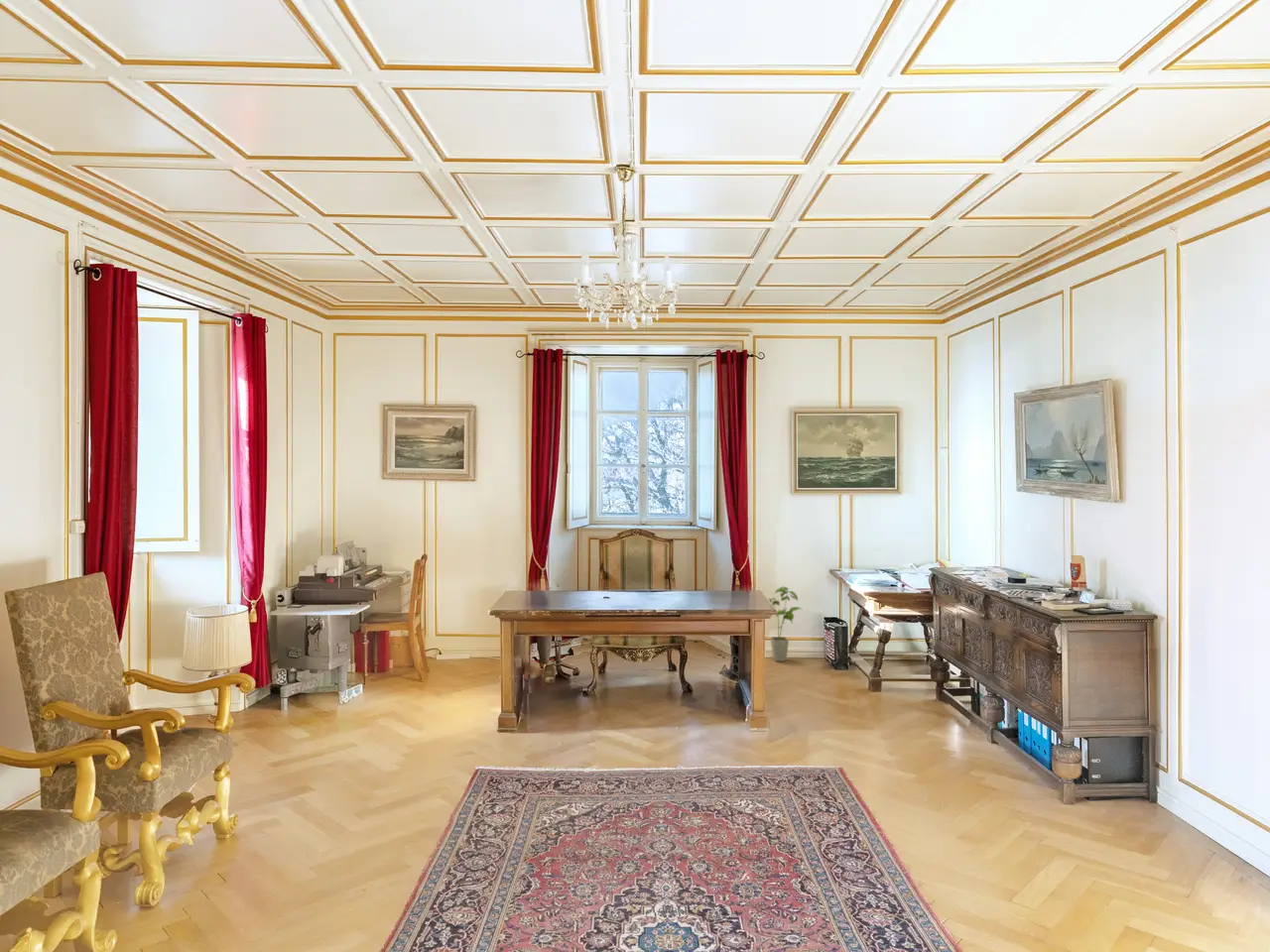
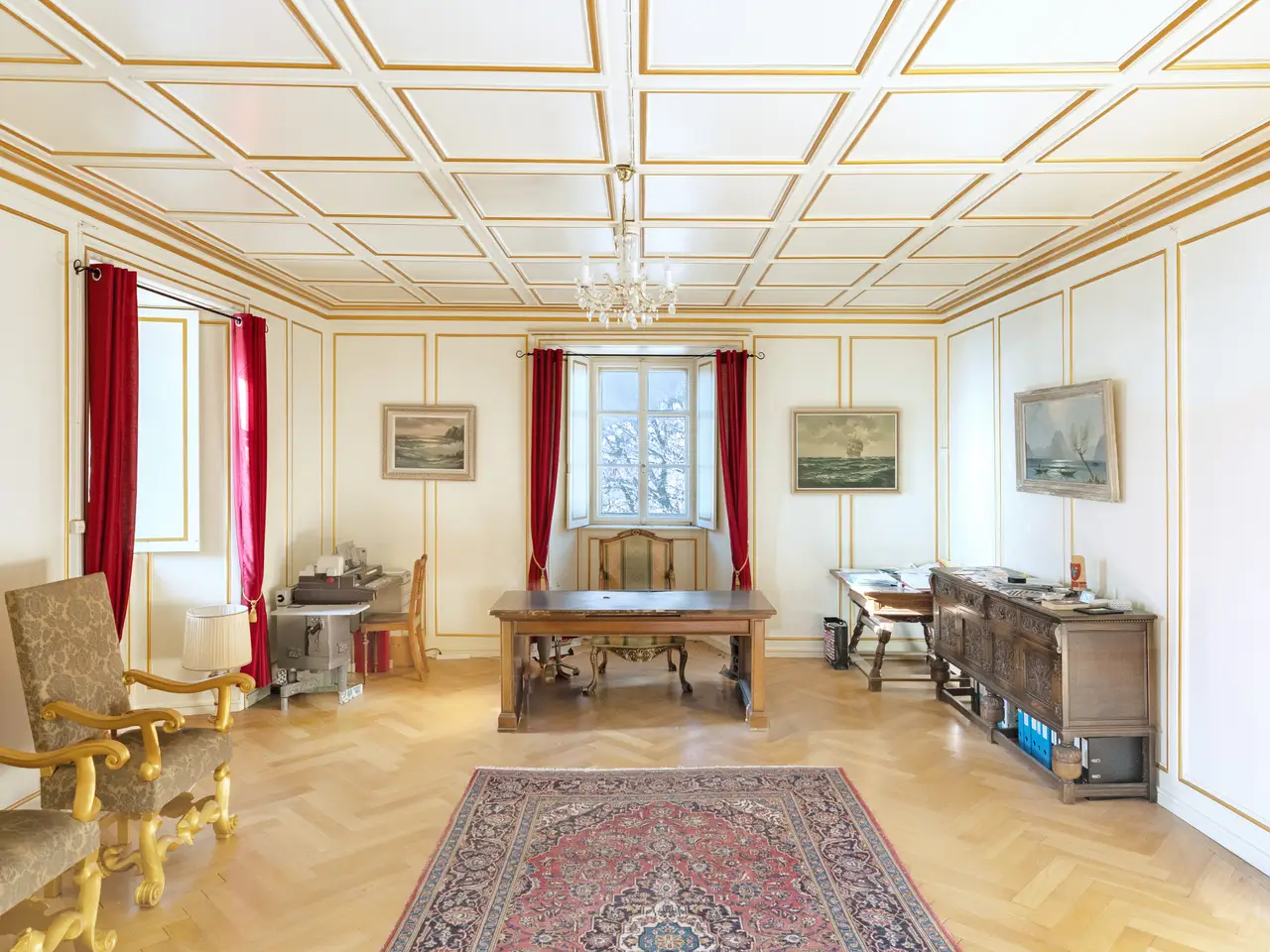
- house plant (783, 623)
